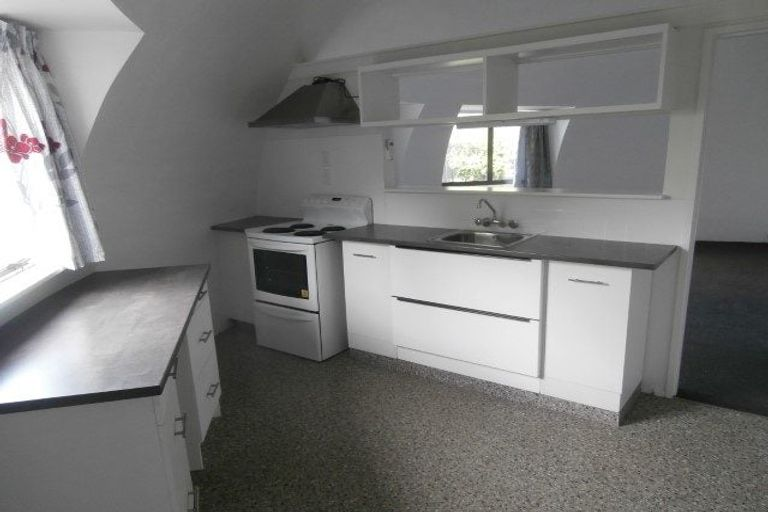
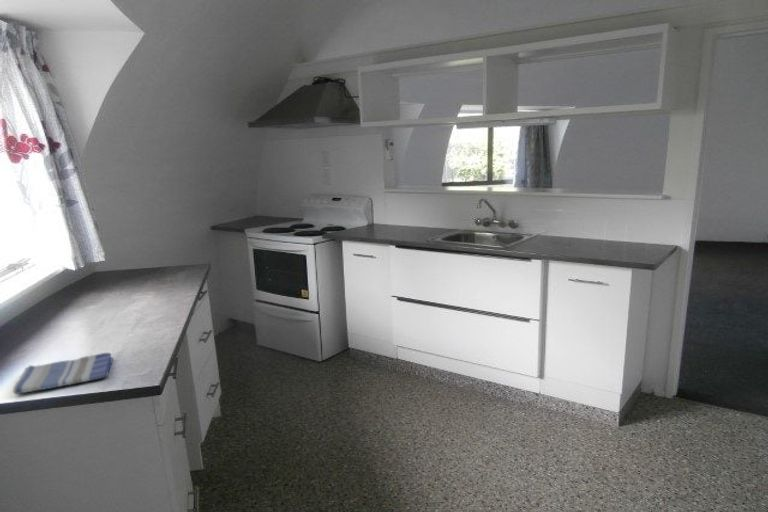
+ dish towel (66, 371)
